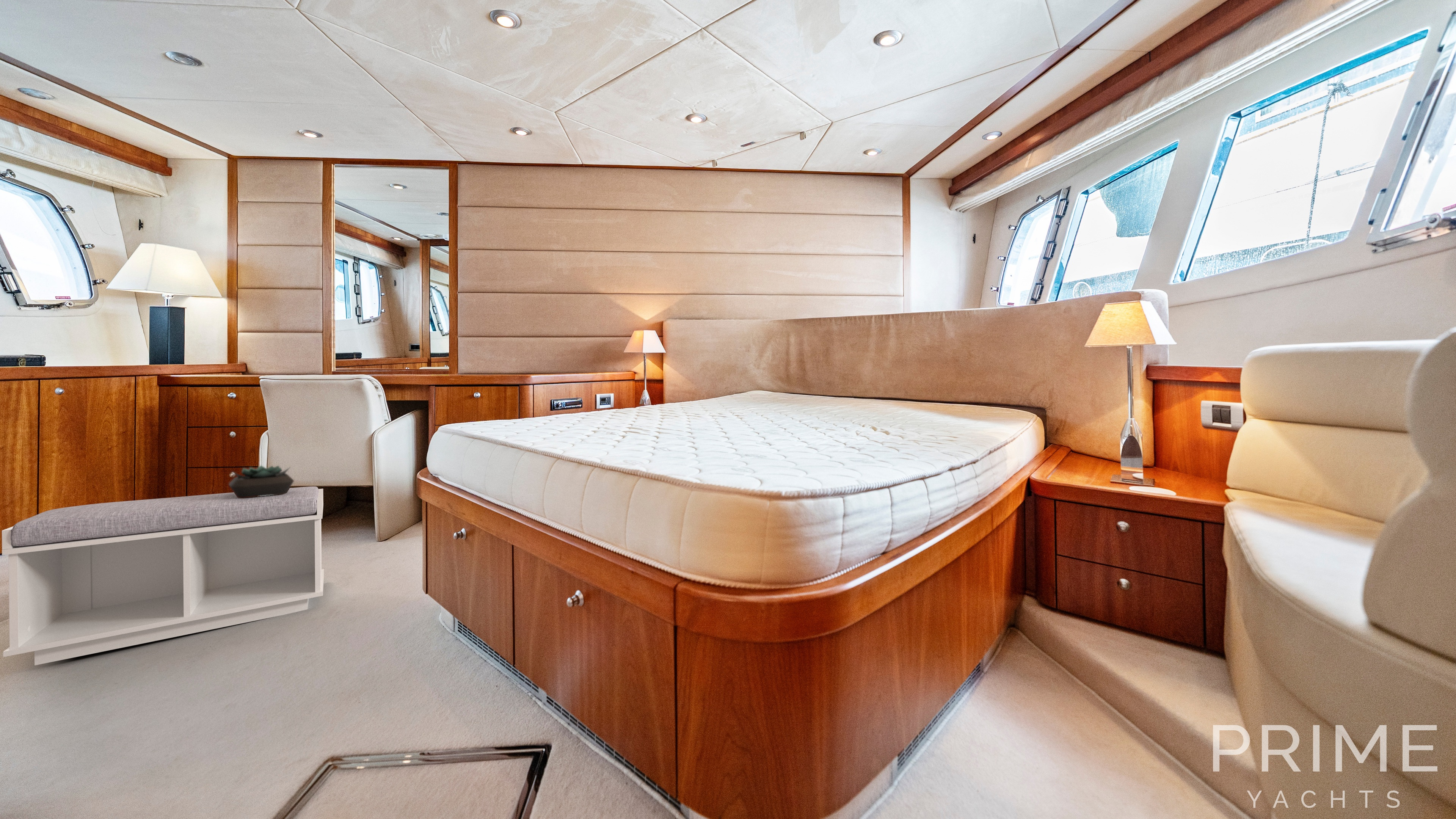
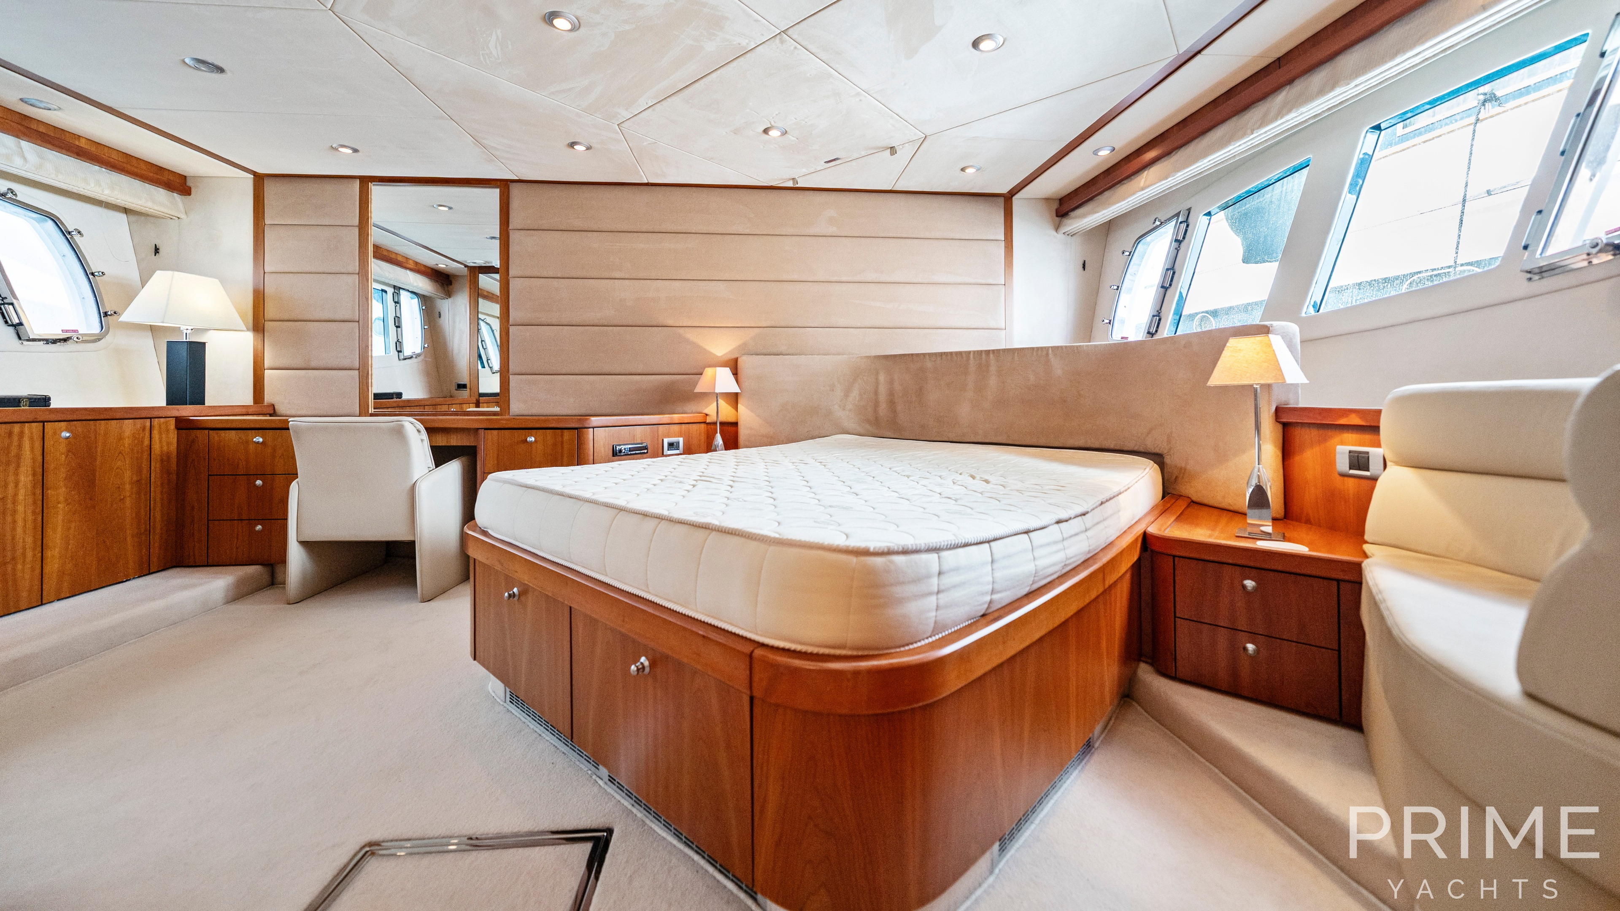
- succulent plant (262, 480)
- bench (195, 559)
